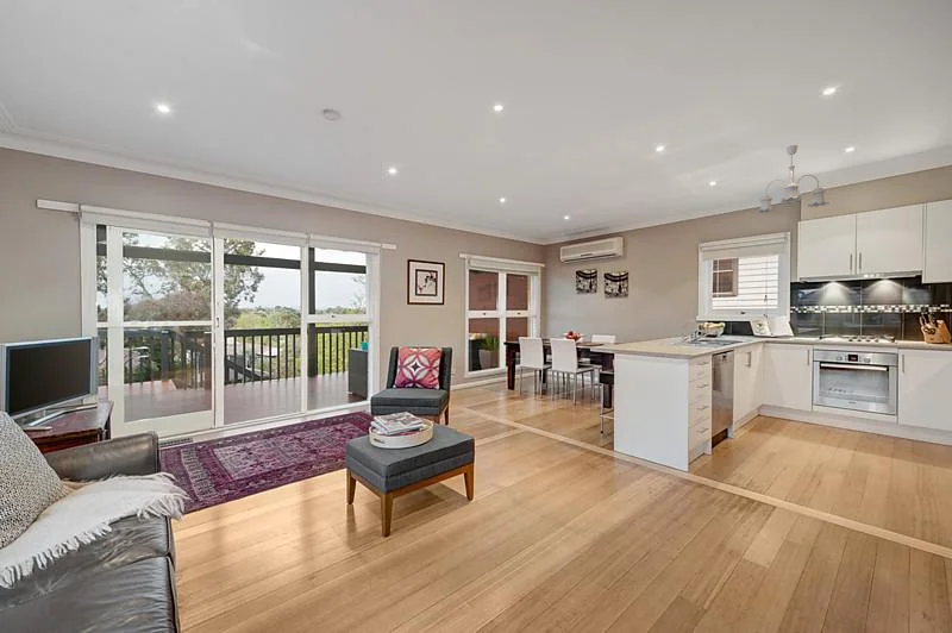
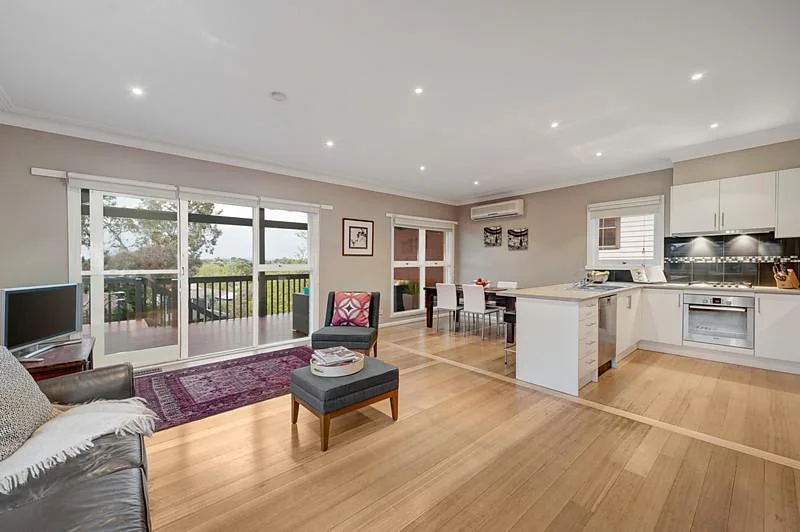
- ceiling light fixture (791, 175)
